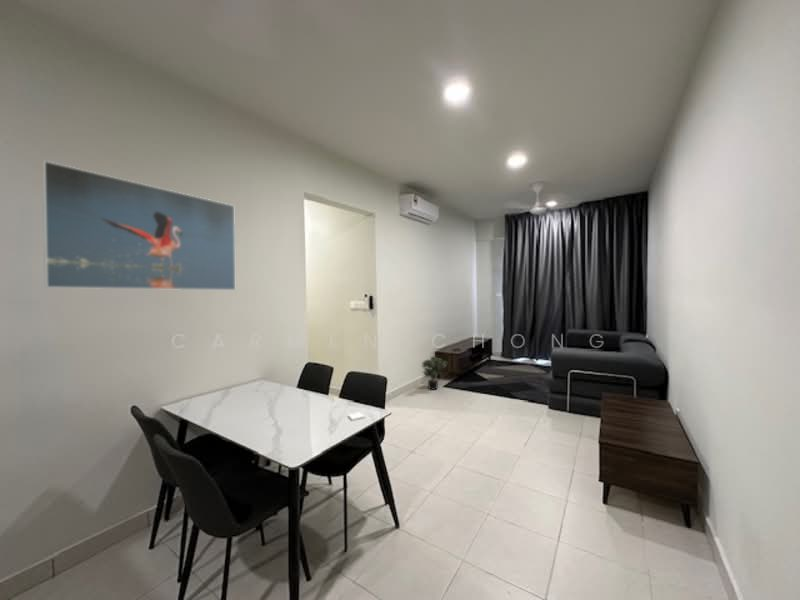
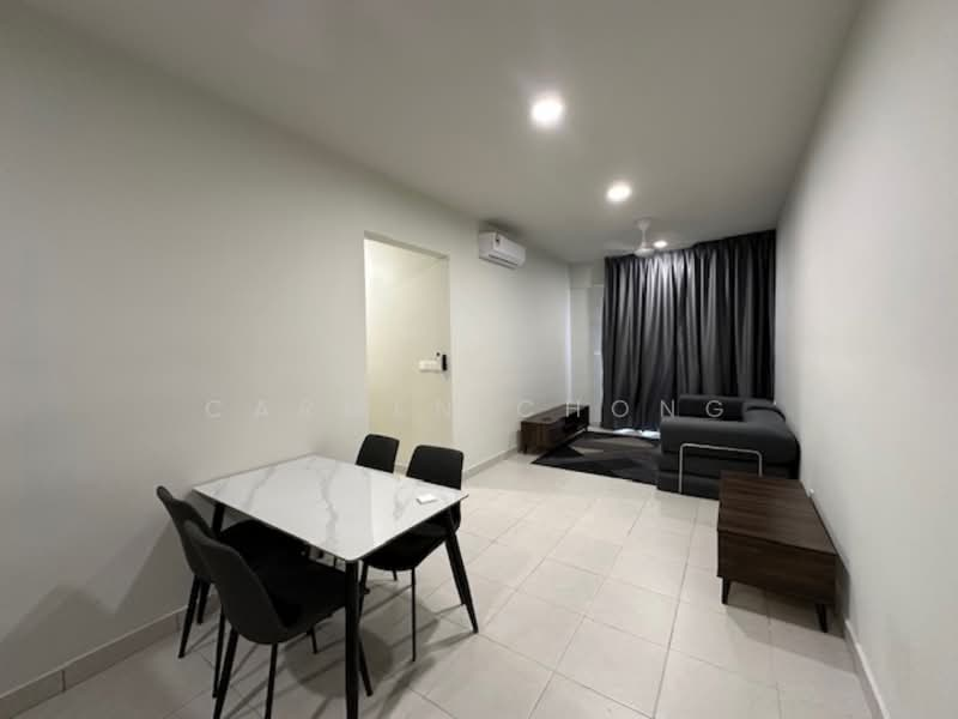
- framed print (158, 238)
- potted plant (435, 372)
